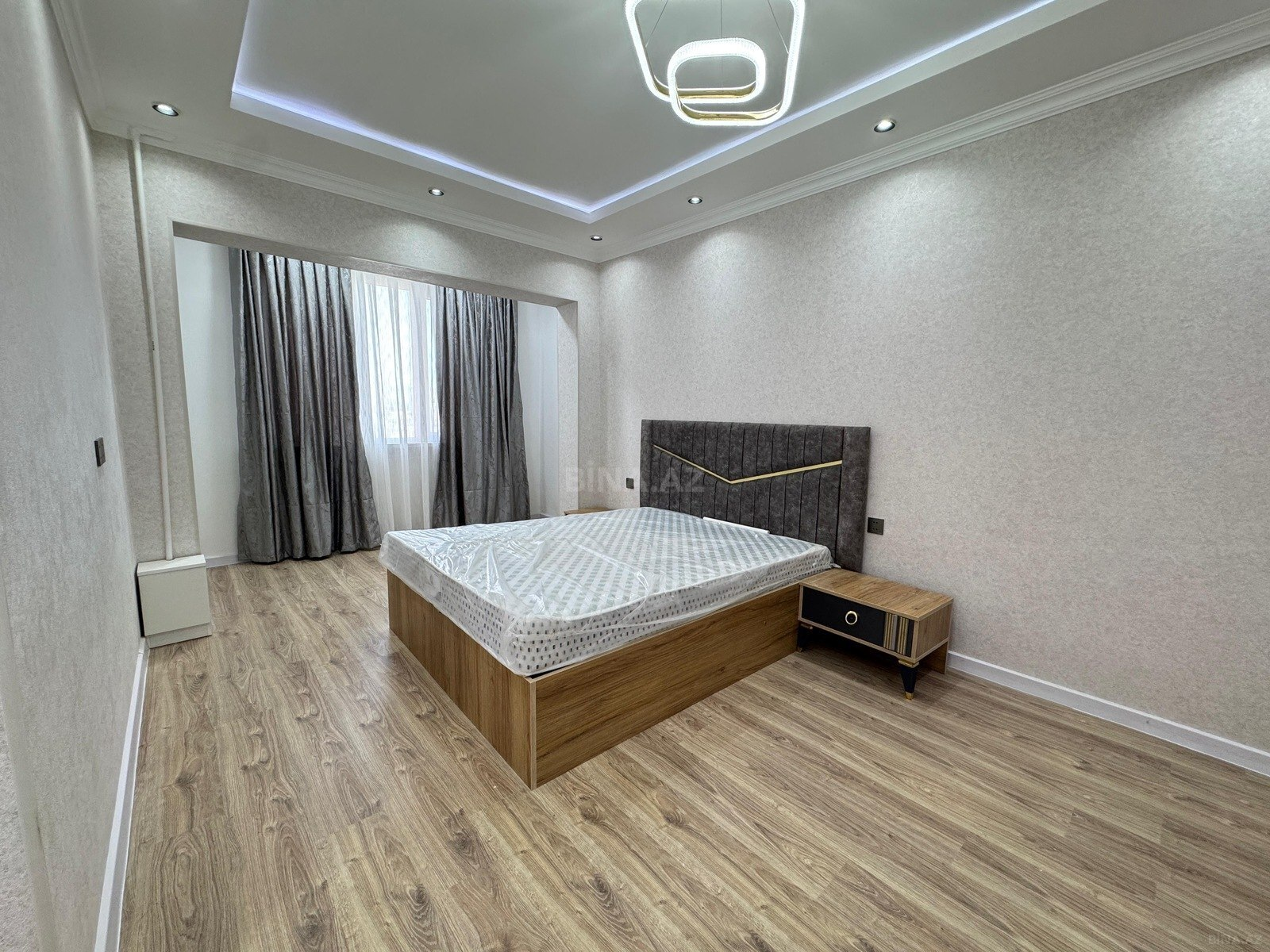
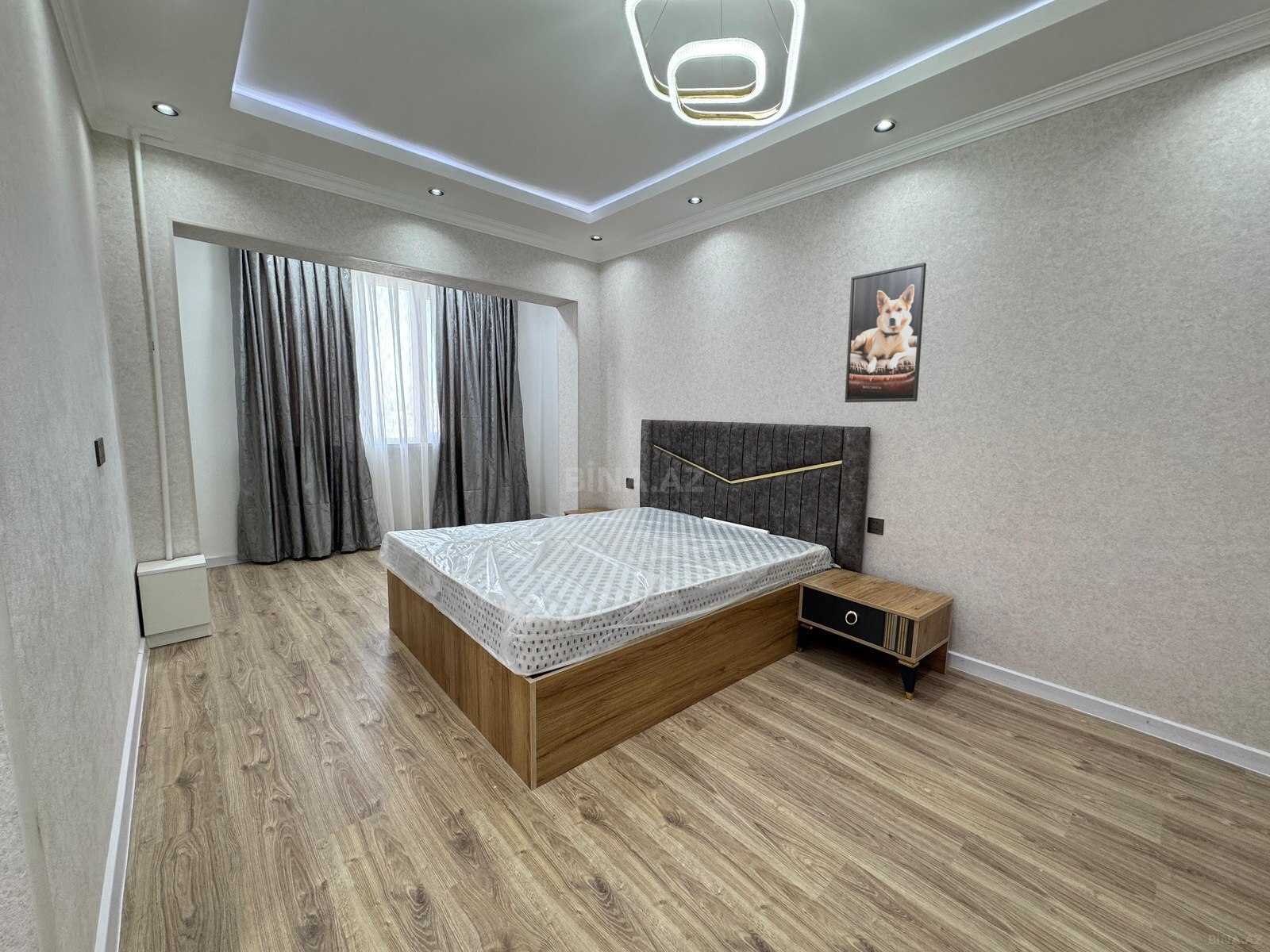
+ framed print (883, 336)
